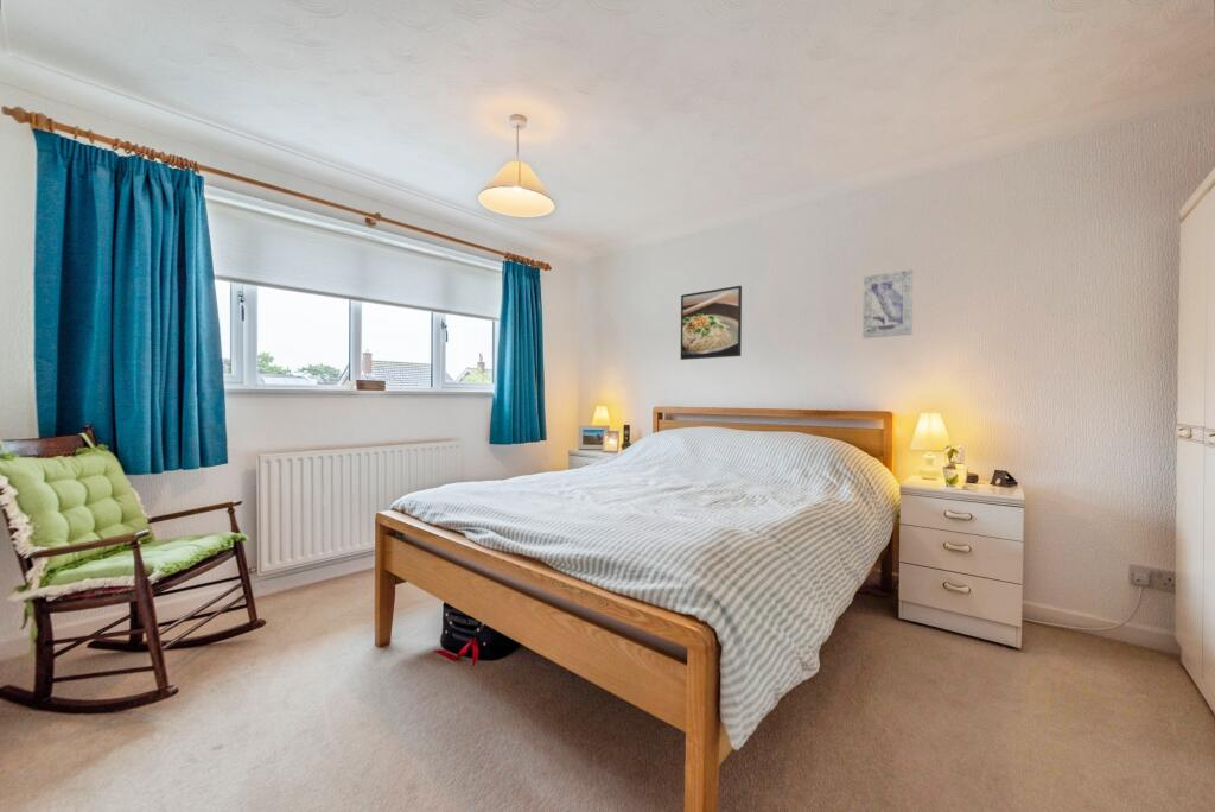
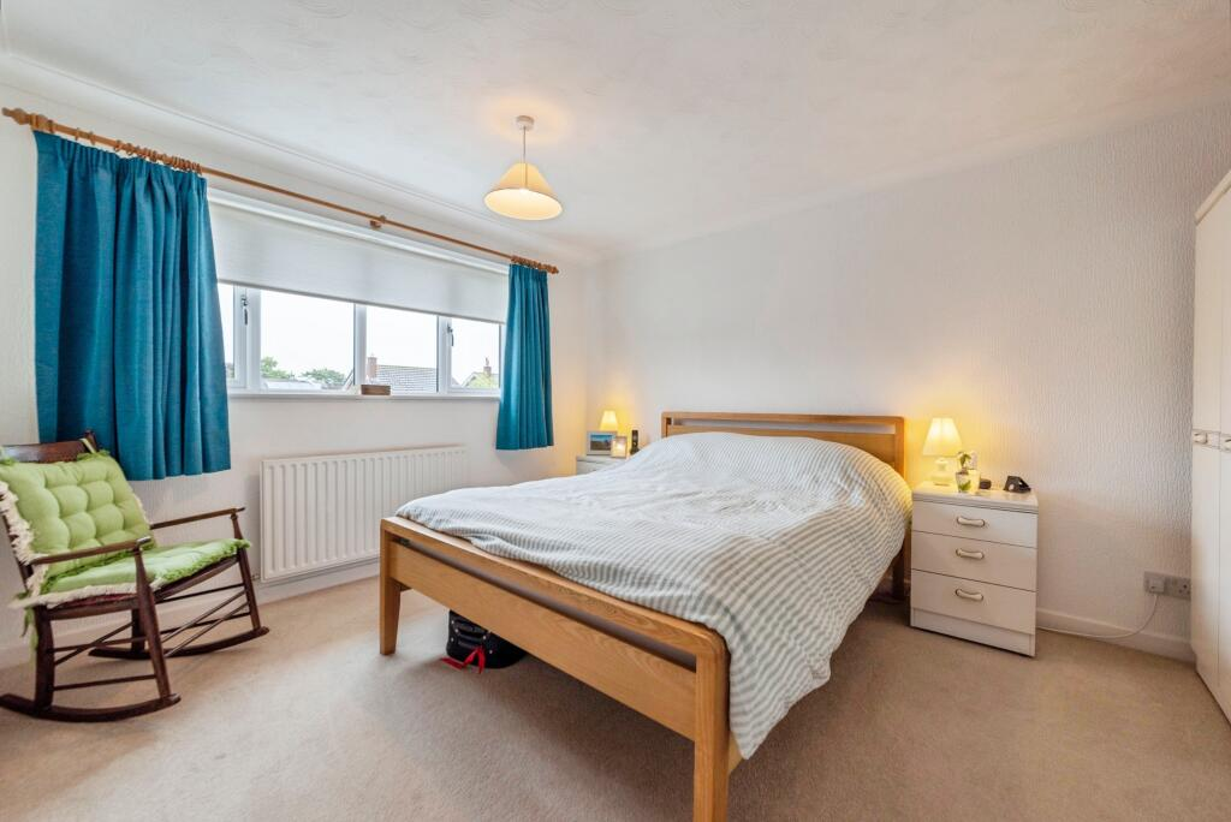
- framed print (710, 324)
- wall art (886, 304)
